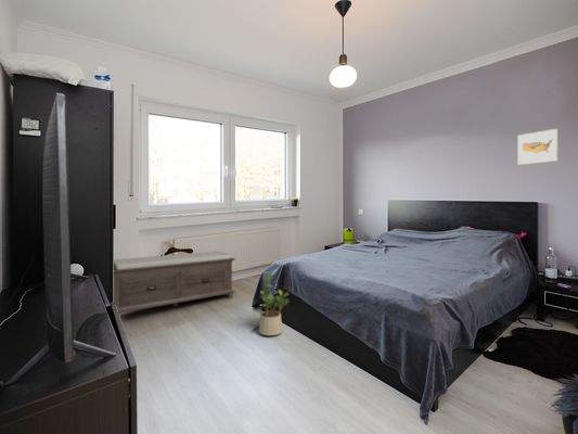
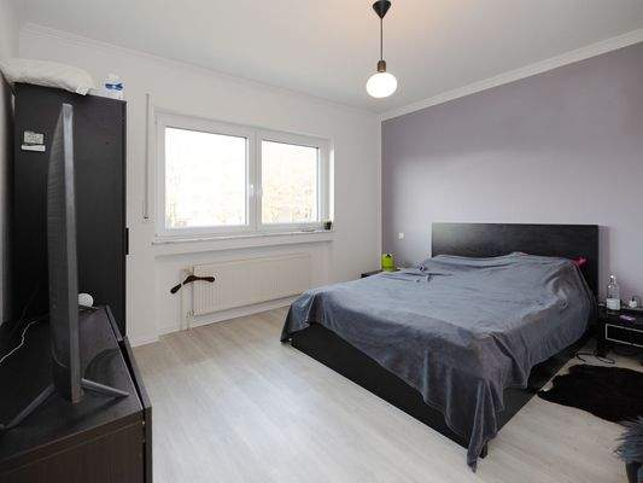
- wall art (537, 148)
- bench (174, 281)
- potted plant (273, 302)
